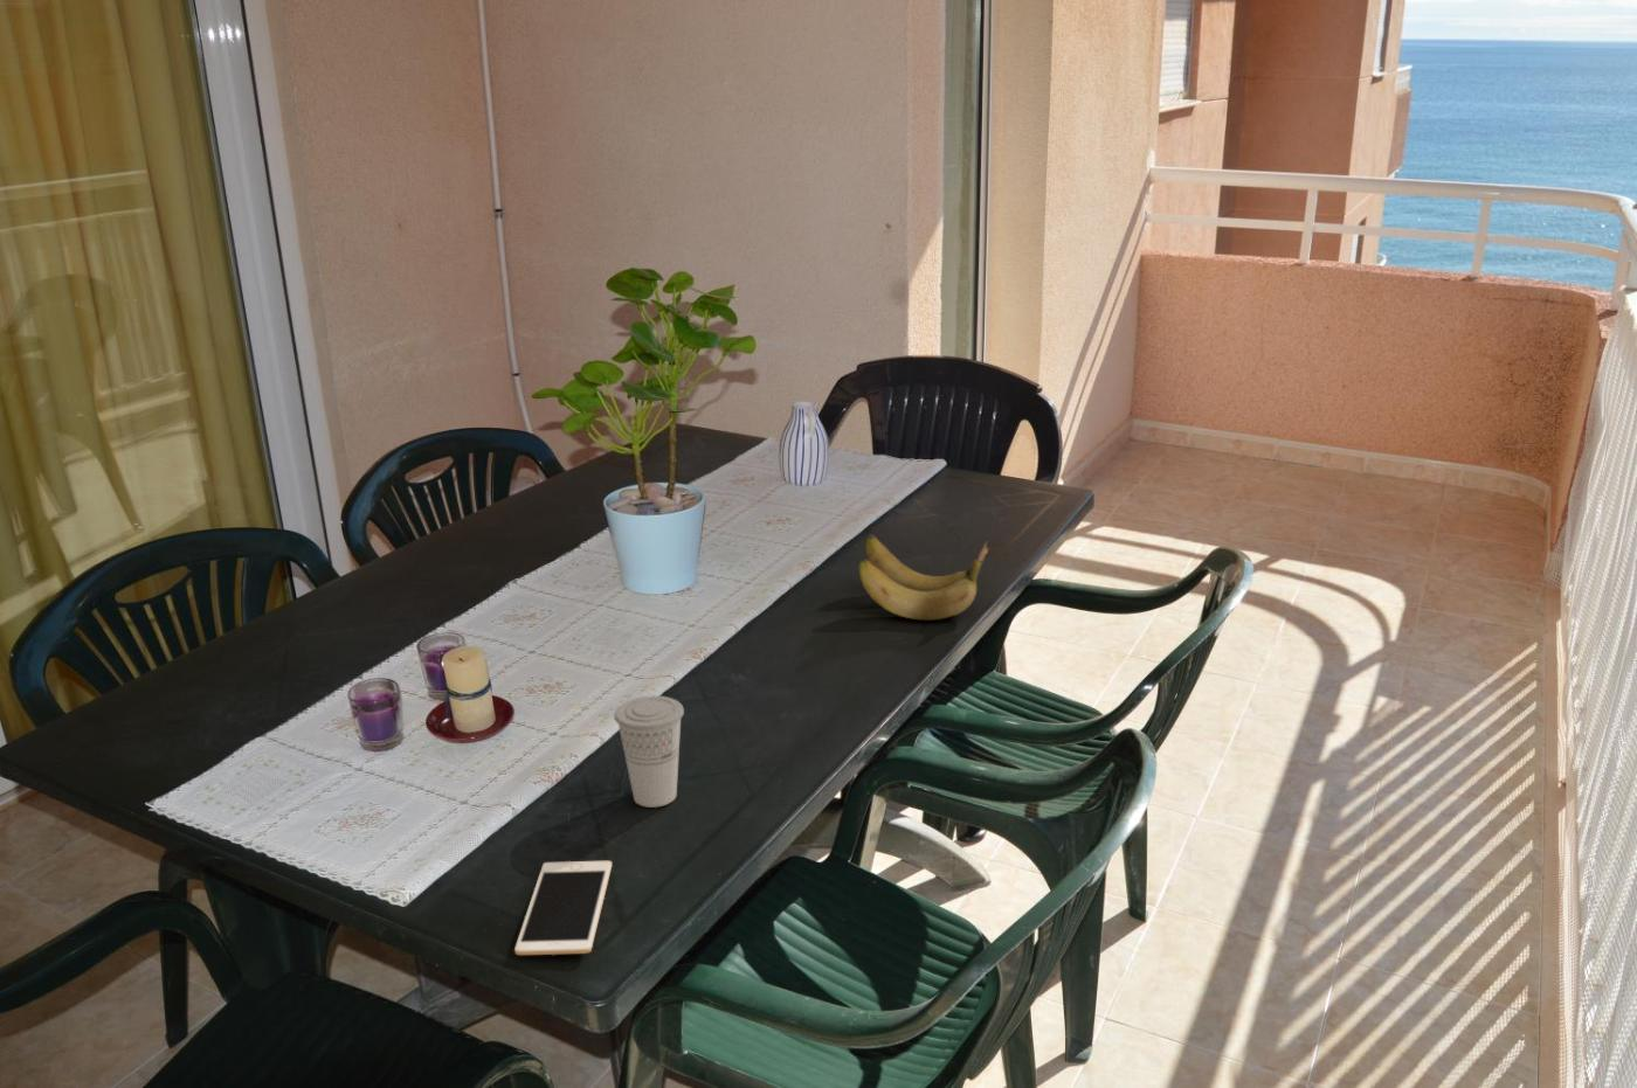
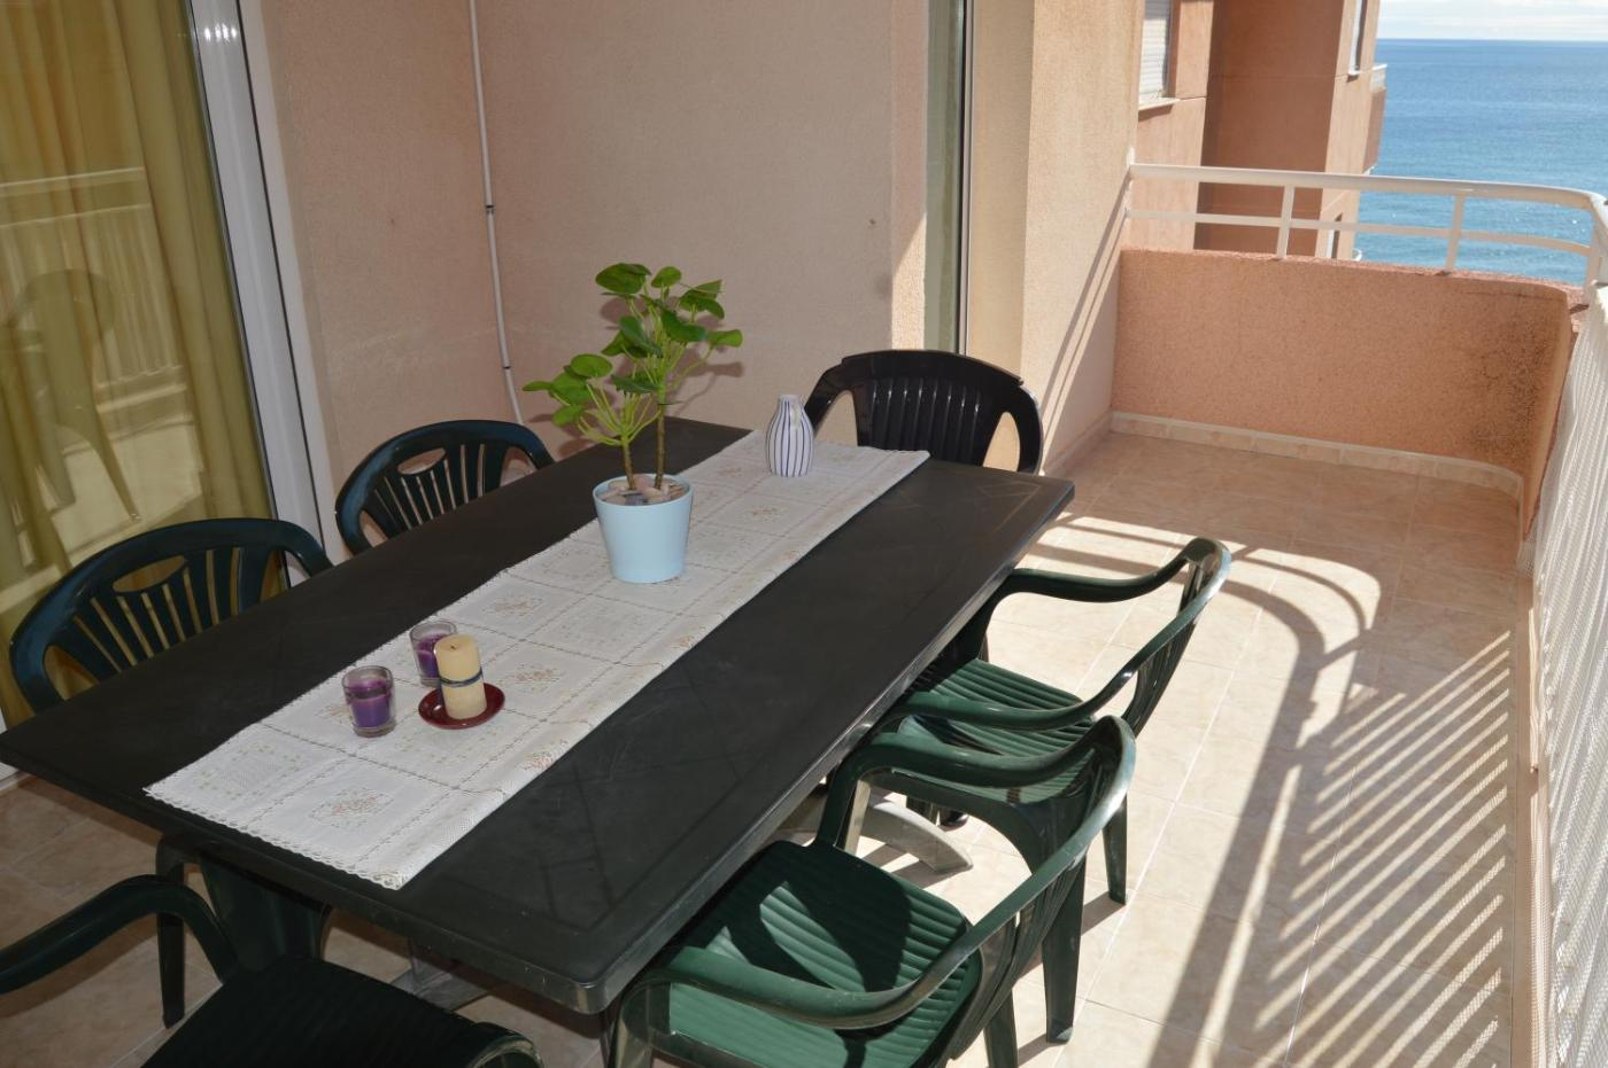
- banana (914, 572)
- cup (651, 753)
- cell phone (566, 905)
